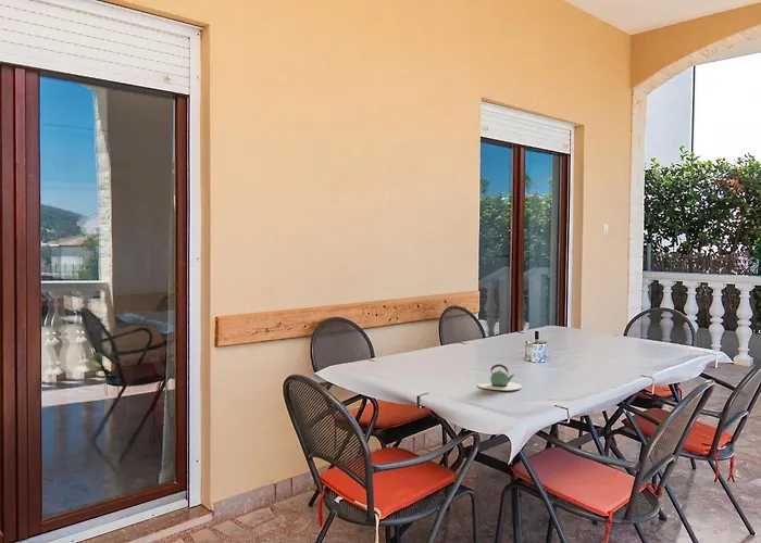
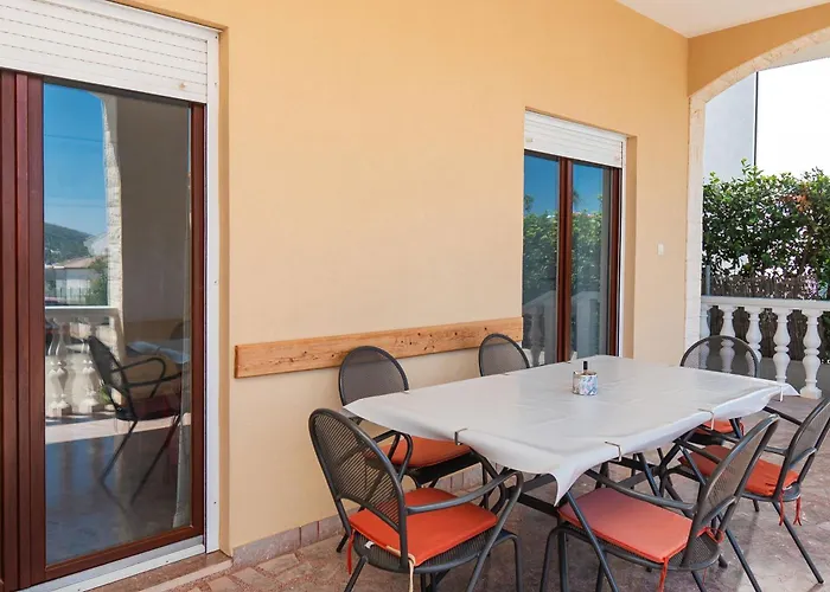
- teapot (499, 375)
